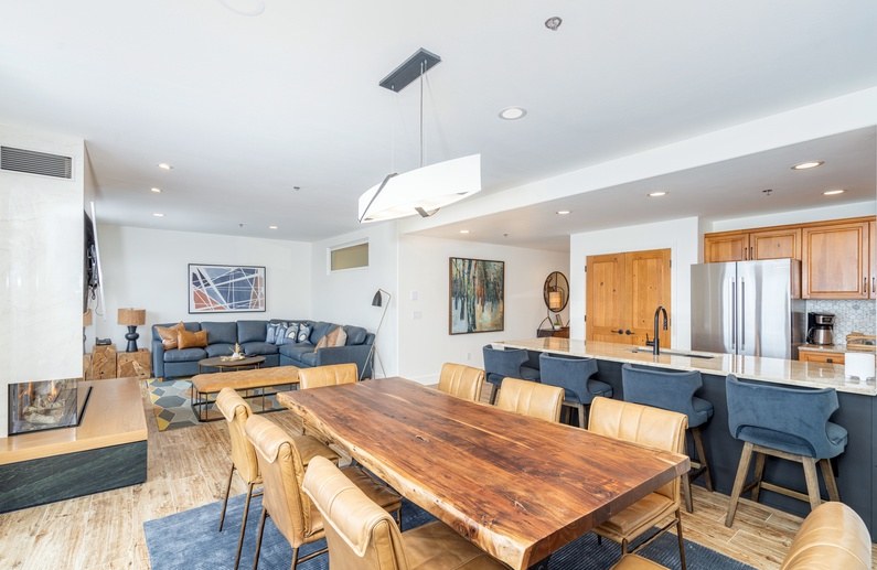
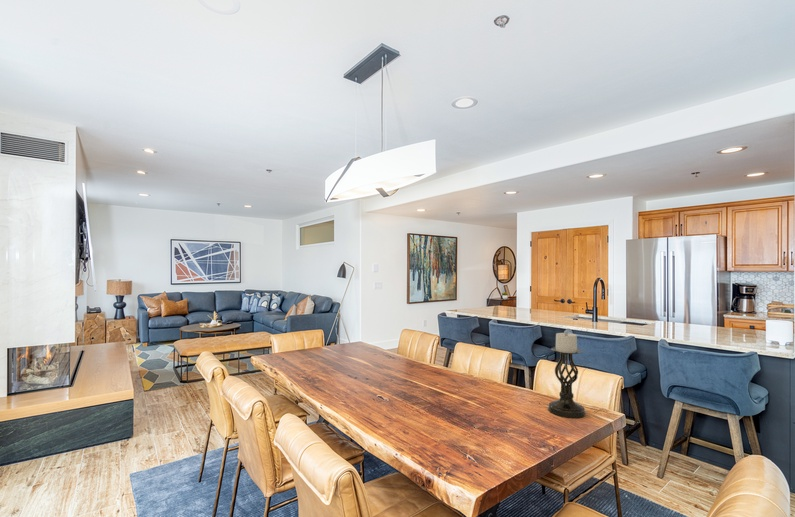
+ candle holder (566, 371)
